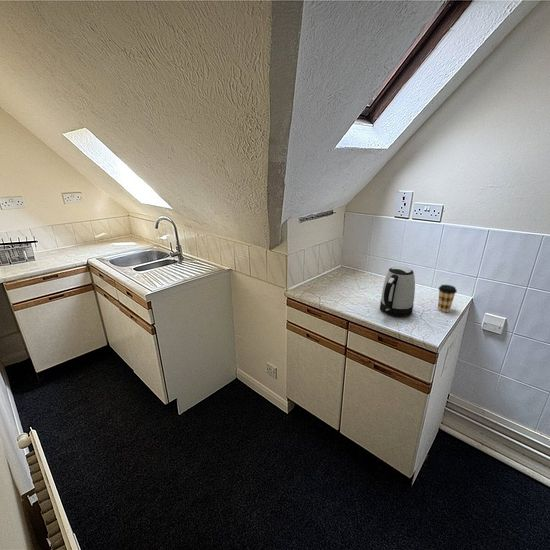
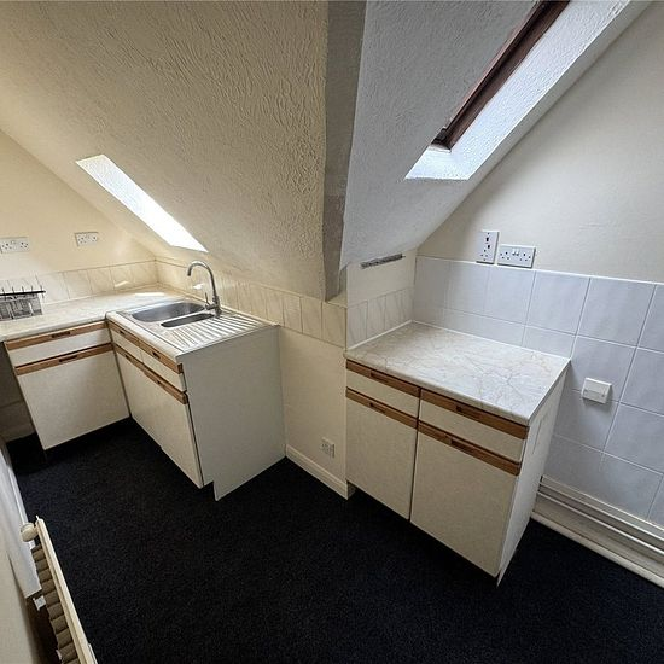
- coffee cup (445, 298)
- kettle (396, 291)
